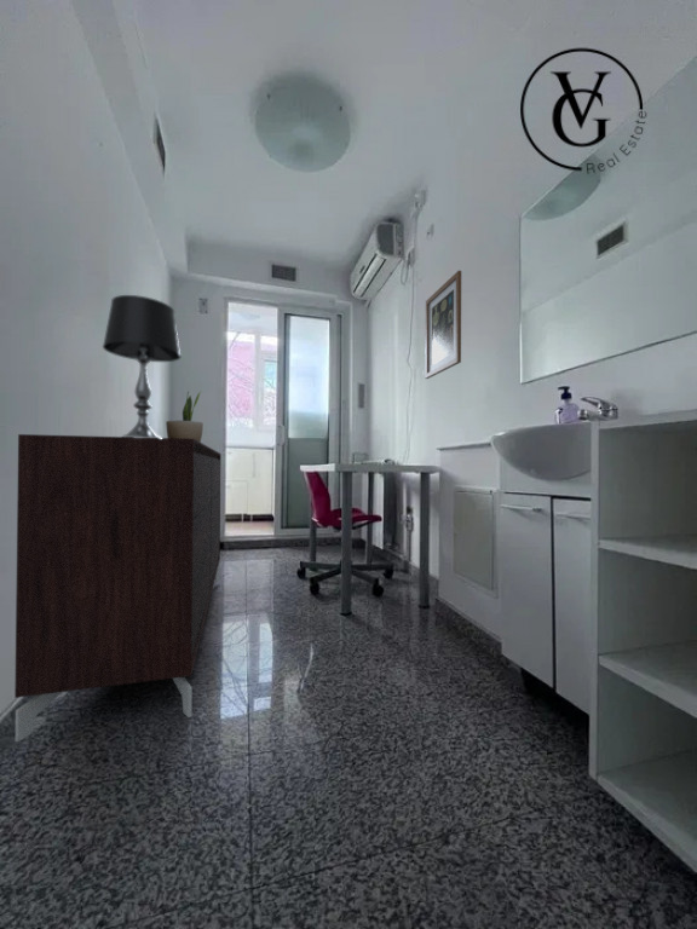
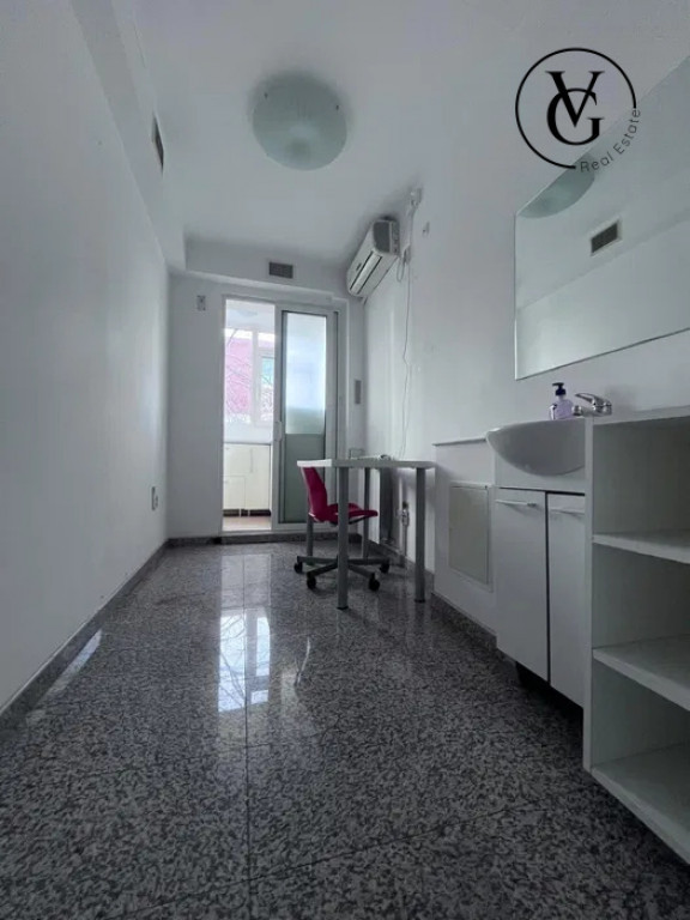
- wall art (442, 329)
- potted plant (184, 420)
- table lamp (143, 374)
- sideboard (161, 538)
